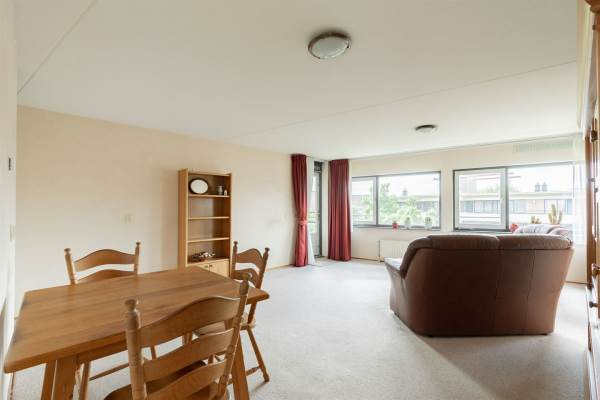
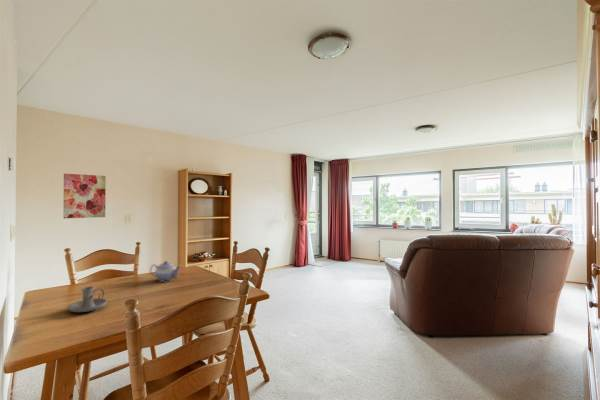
+ teapot (165, 270)
+ candle holder (90, 297)
+ wall art (85, 196)
